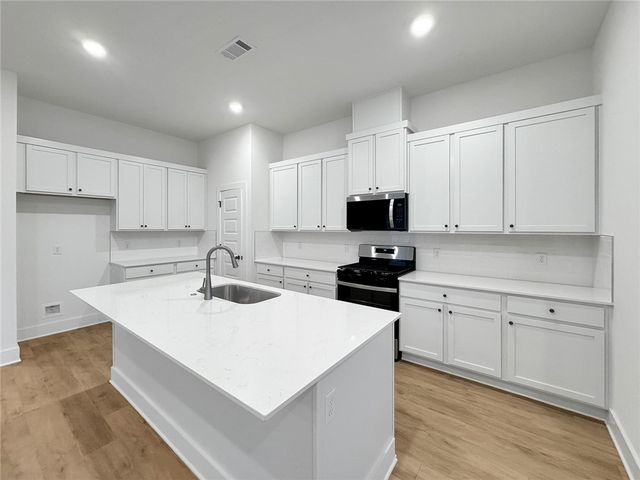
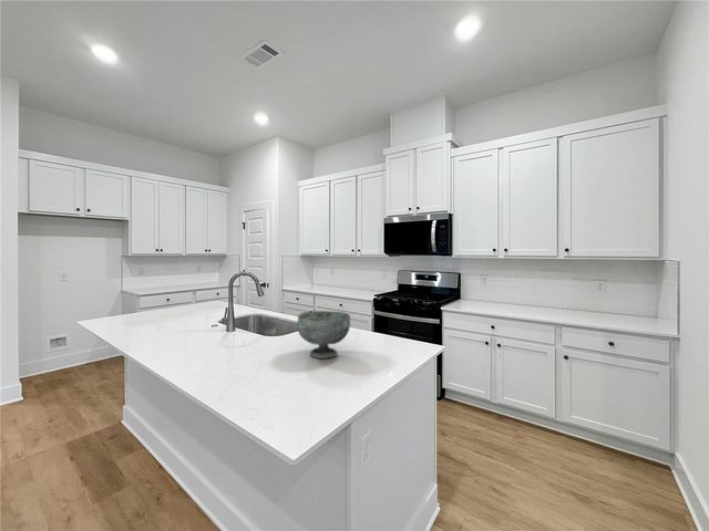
+ decorative bowl (323, 334)
